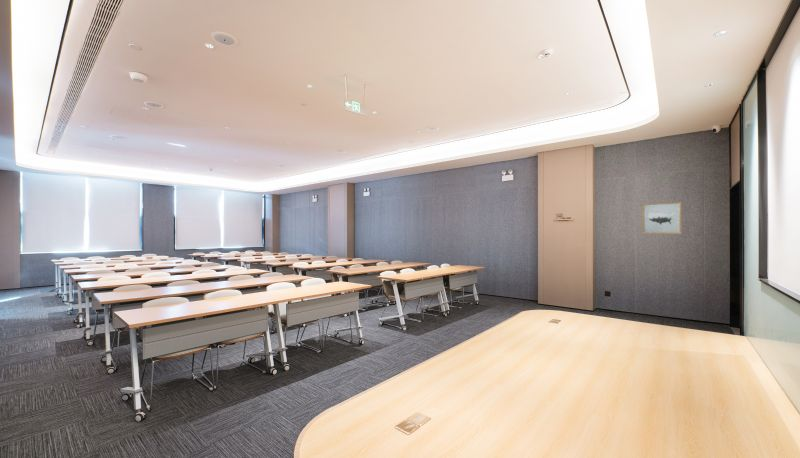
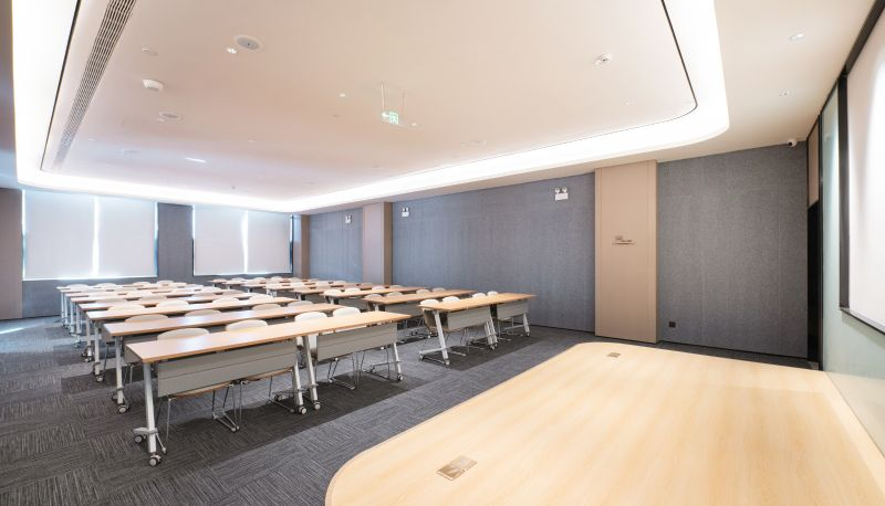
- wall art (661, 218)
